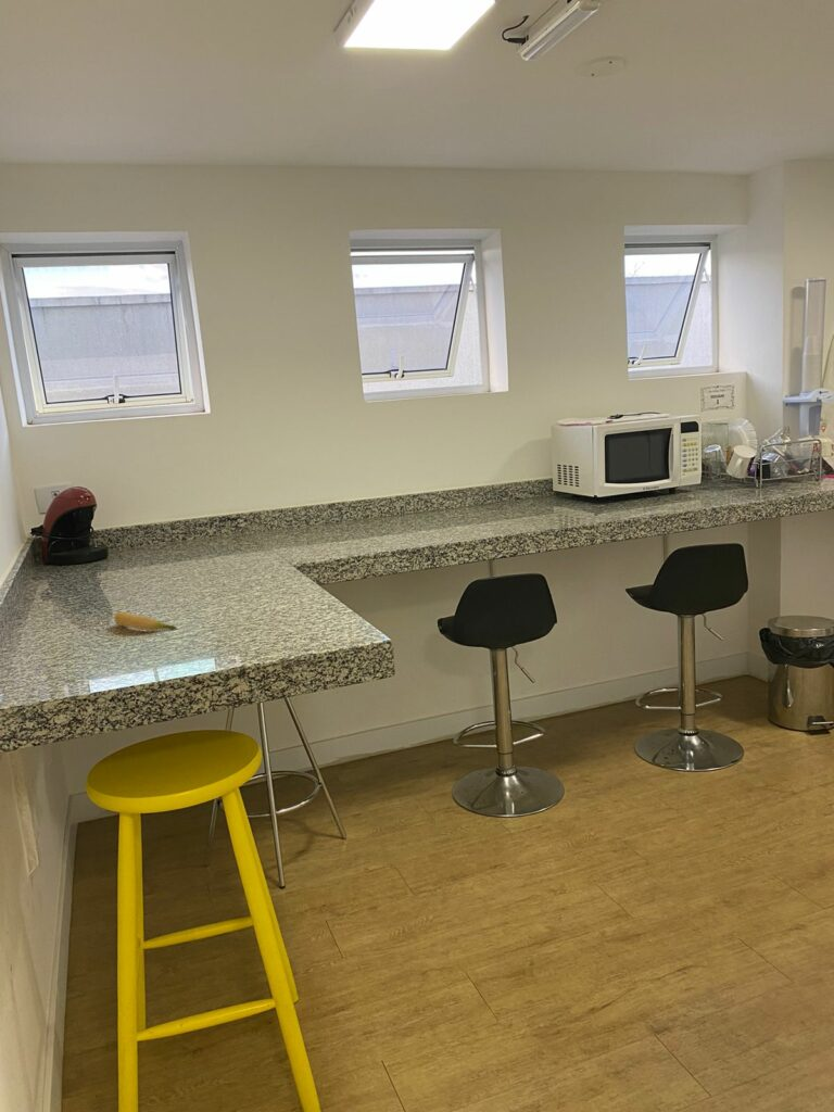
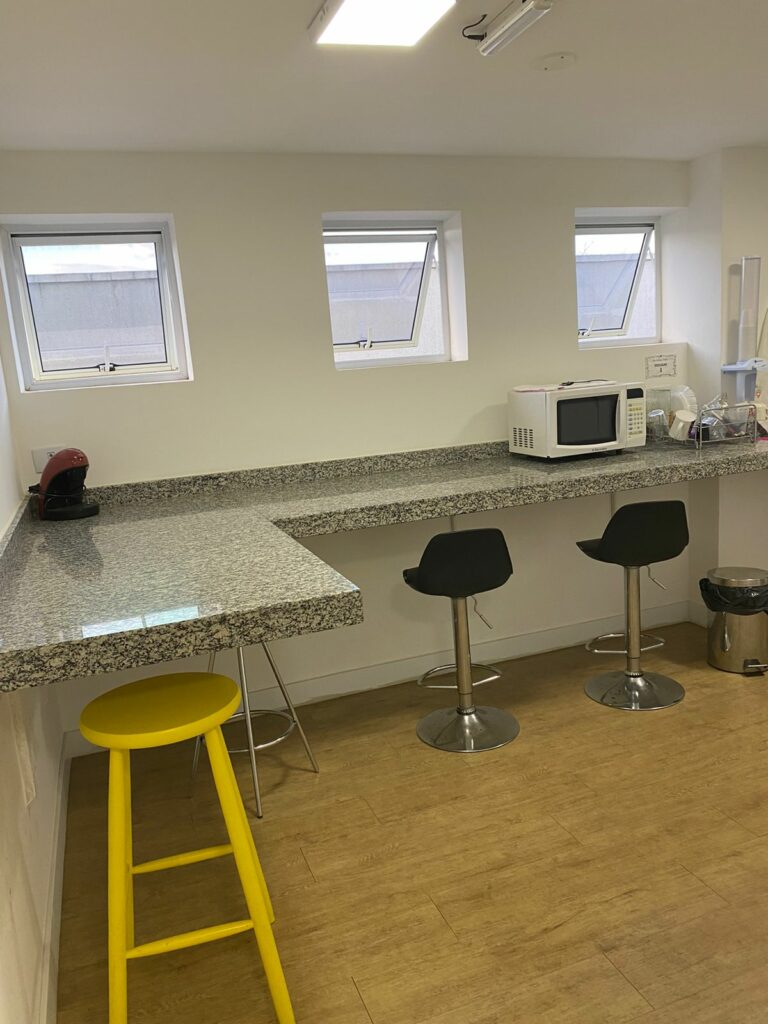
- banana (139, 619)
